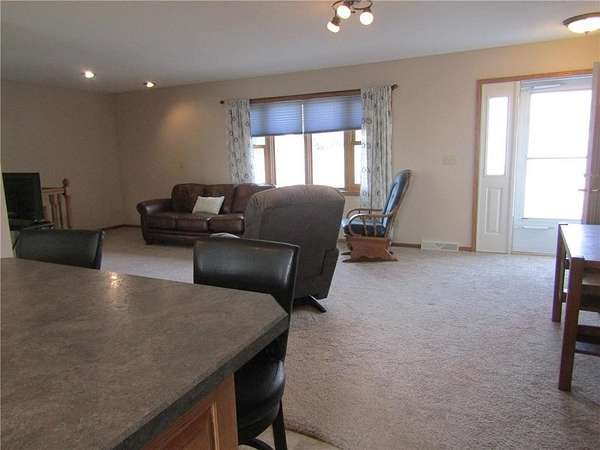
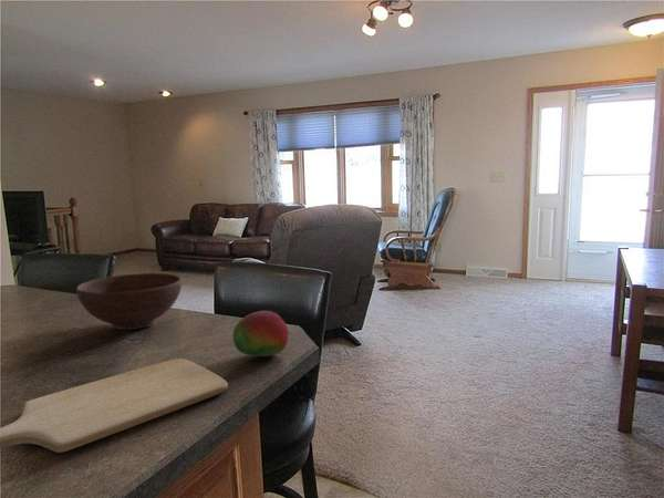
+ bowl (132, 303)
+ chopping board (94, 407)
+ fruit (260, 334)
